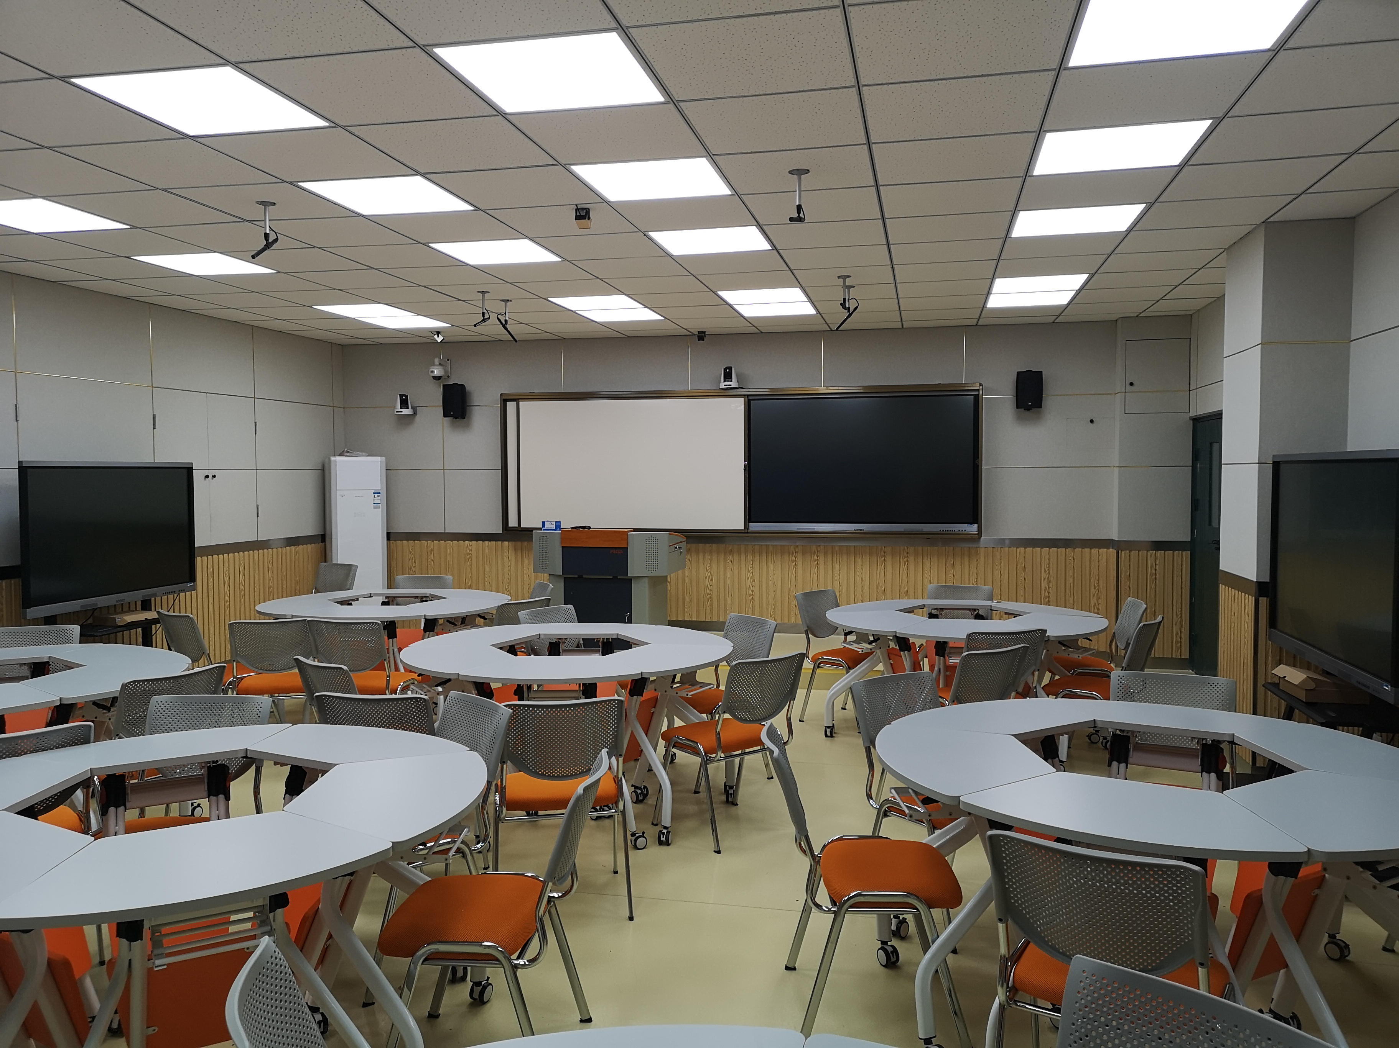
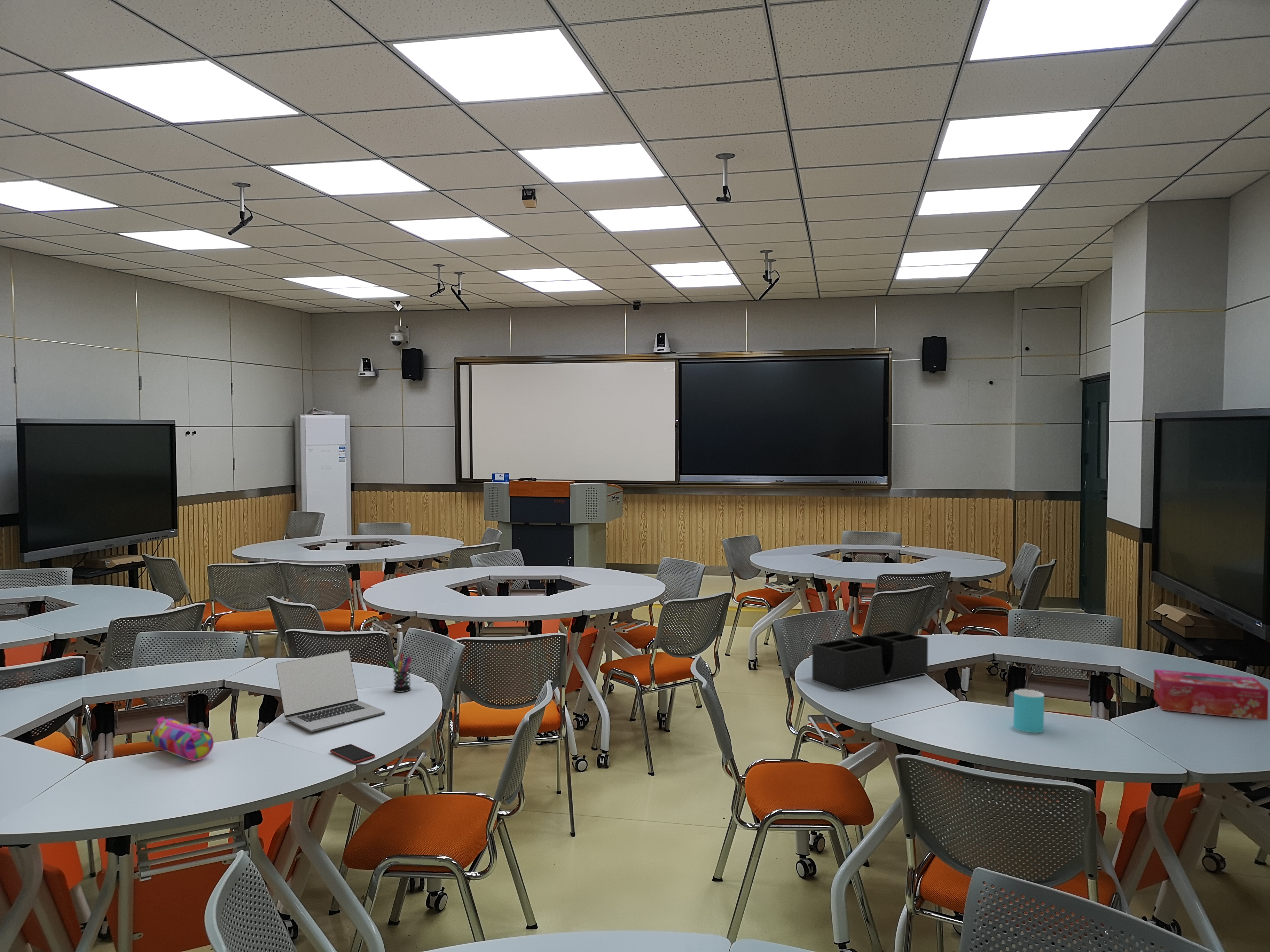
+ cup (1032, 709)
+ pen holder (400, 672)
+ tissue box (1208, 693)
+ laptop (331, 689)
+ pencil case (181, 739)
+ desk organizer (871, 659)
+ smartphone (352, 753)
